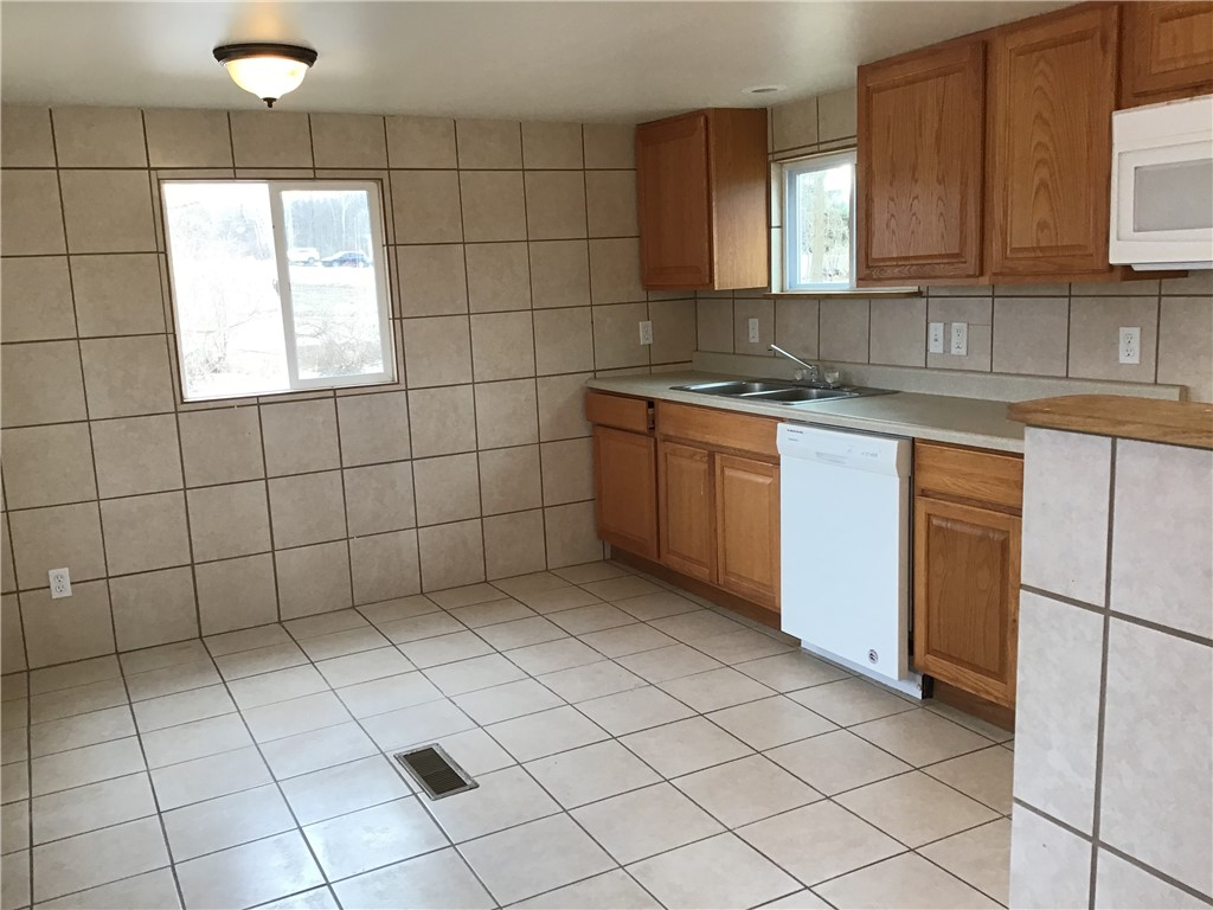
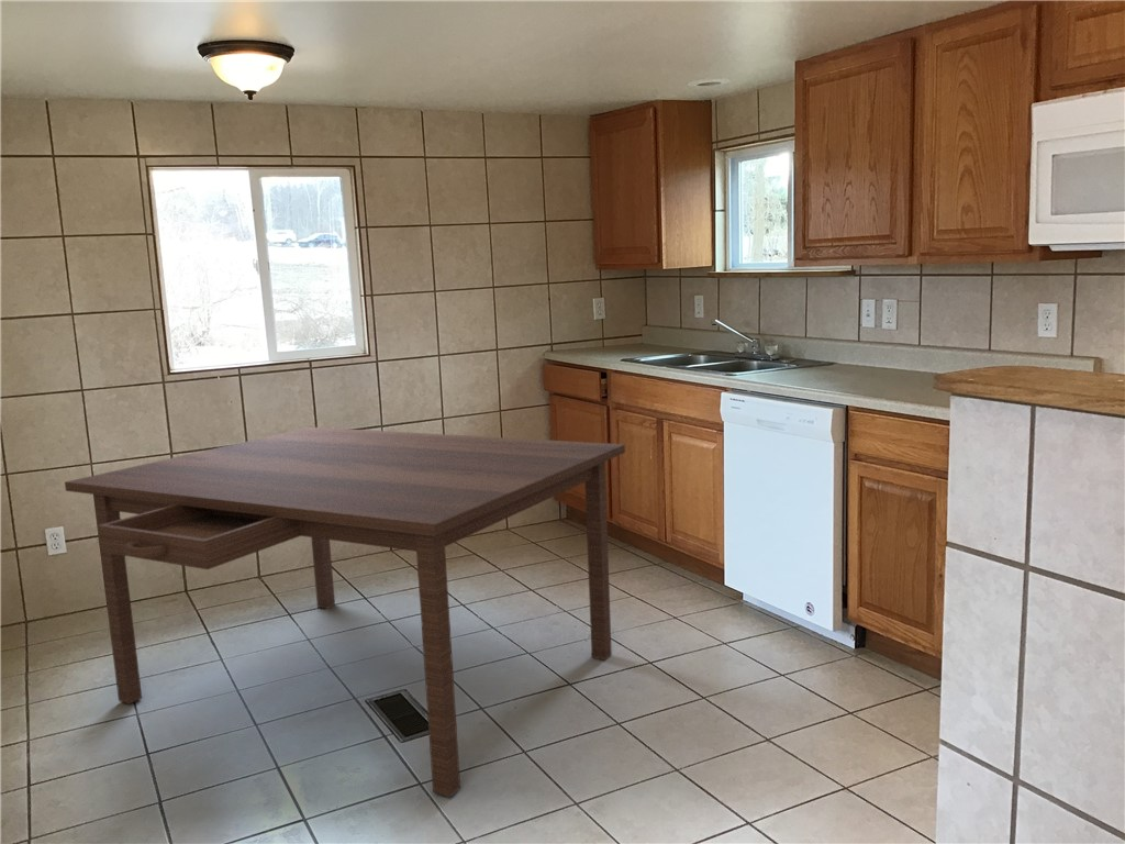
+ dining table (365, 544)
